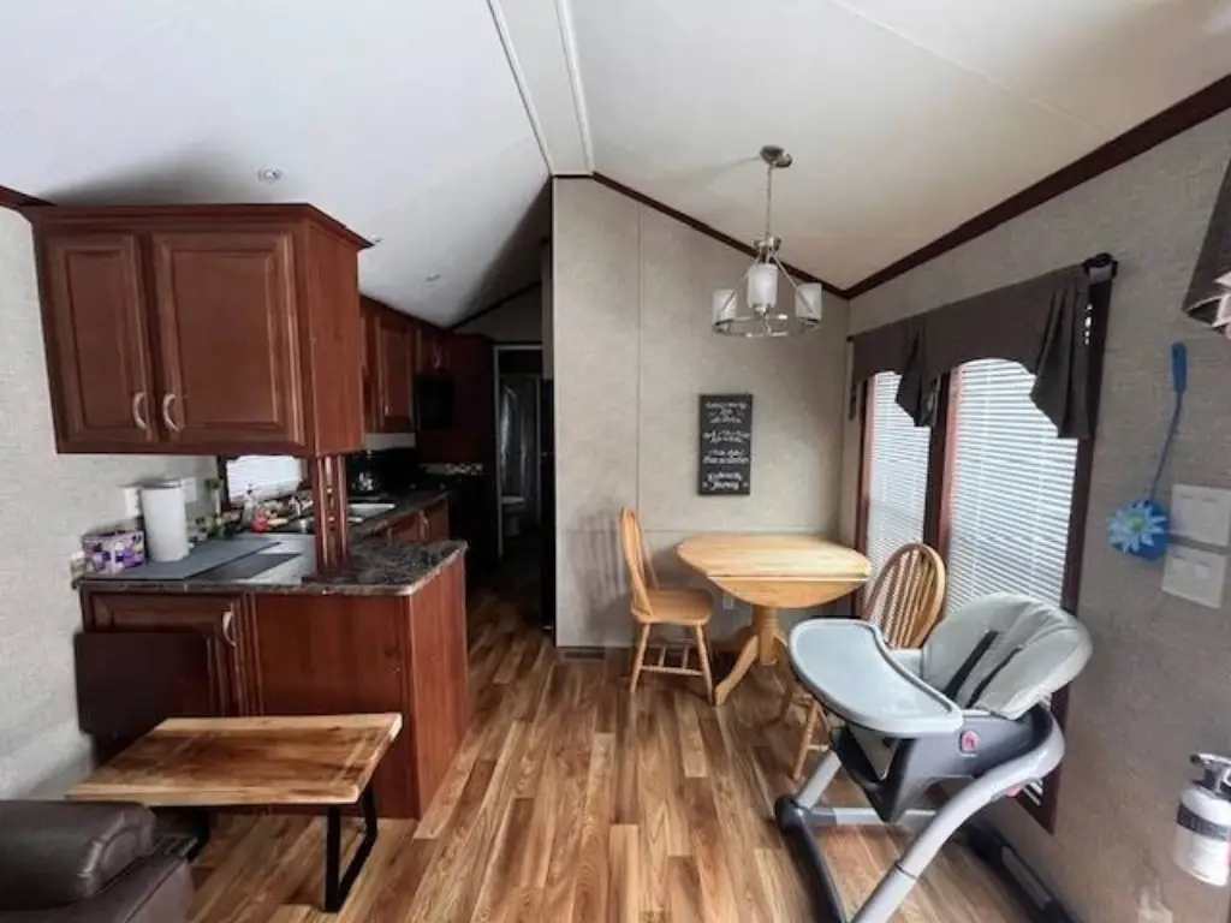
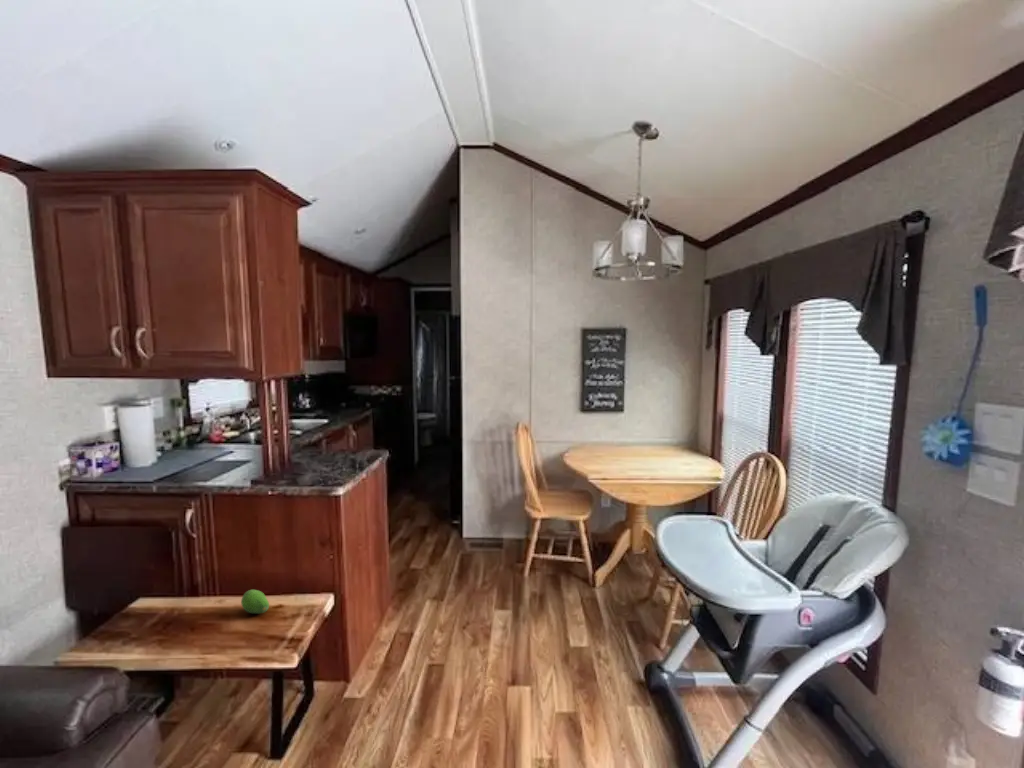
+ fruit (256, 601)
